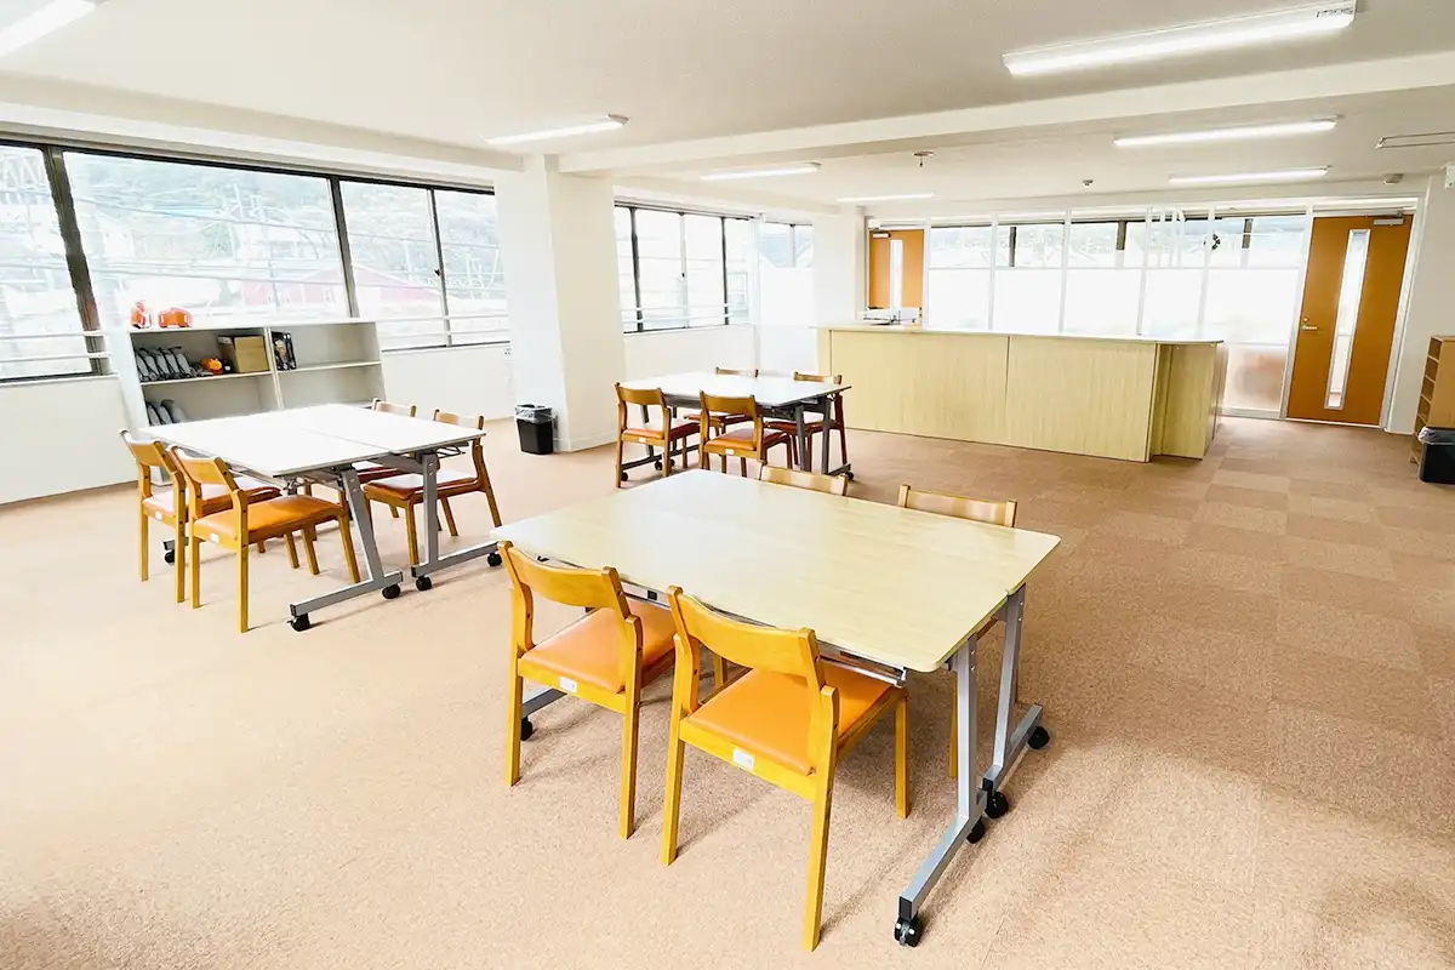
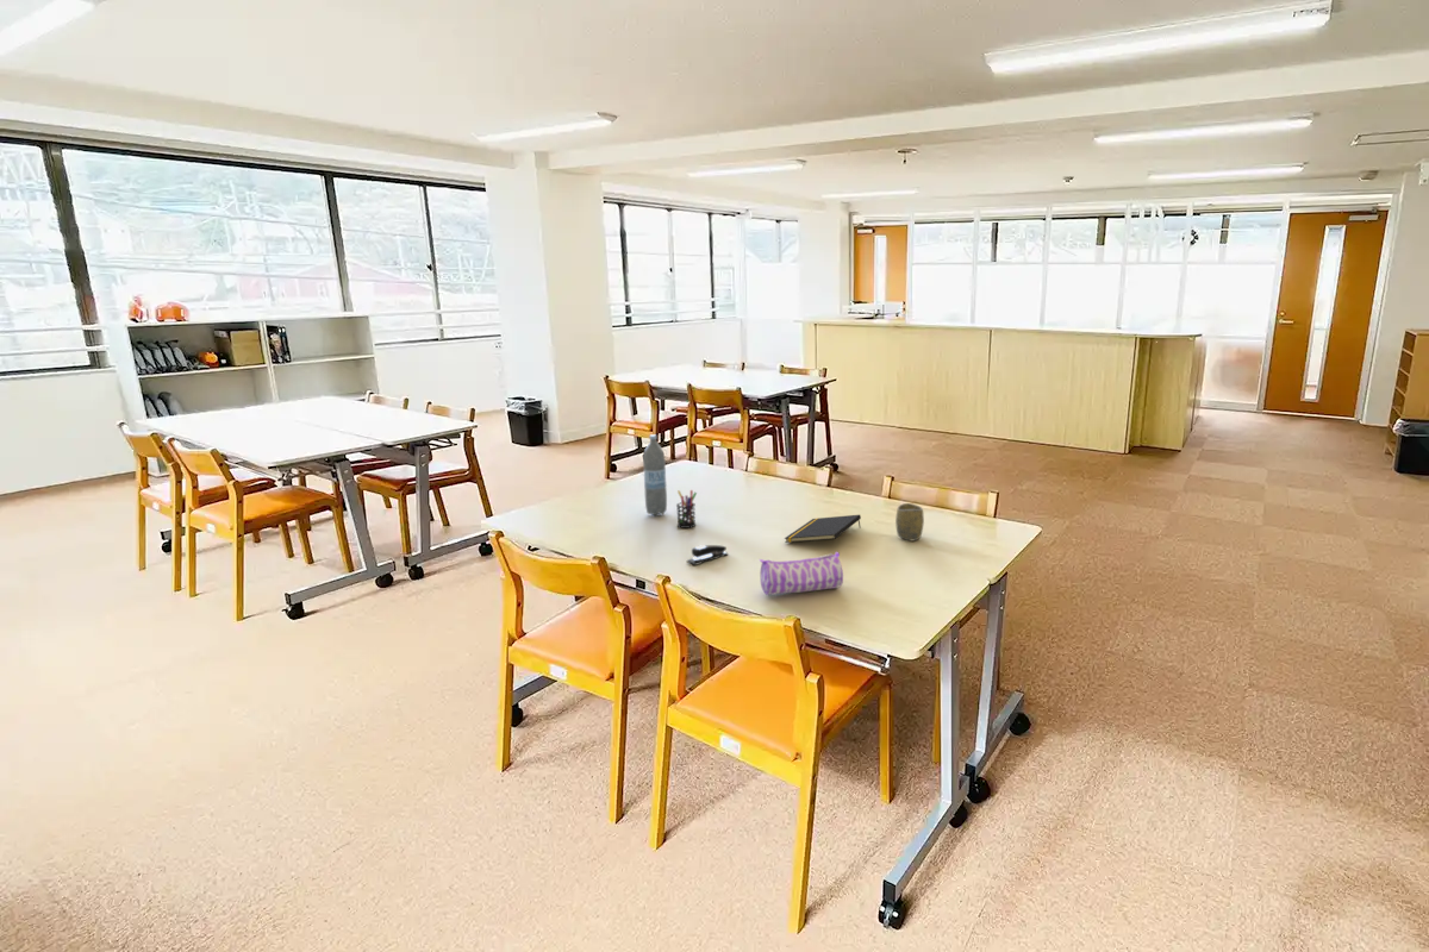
+ water bottle (654, 475)
+ cup (909, 521)
+ pencil case (801, 572)
+ pen holder (687, 507)
+ stapler (707, 551)
+ notepad (823, 527)
